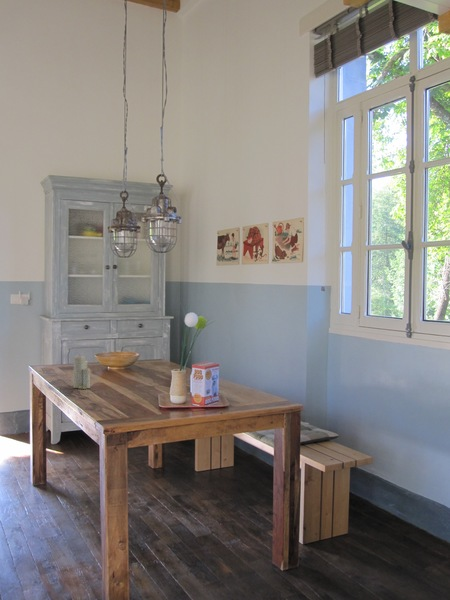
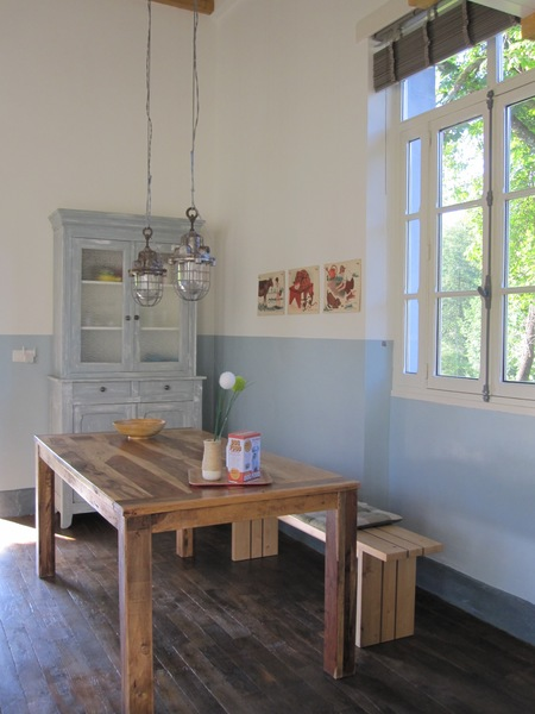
- candle (82, 369)
